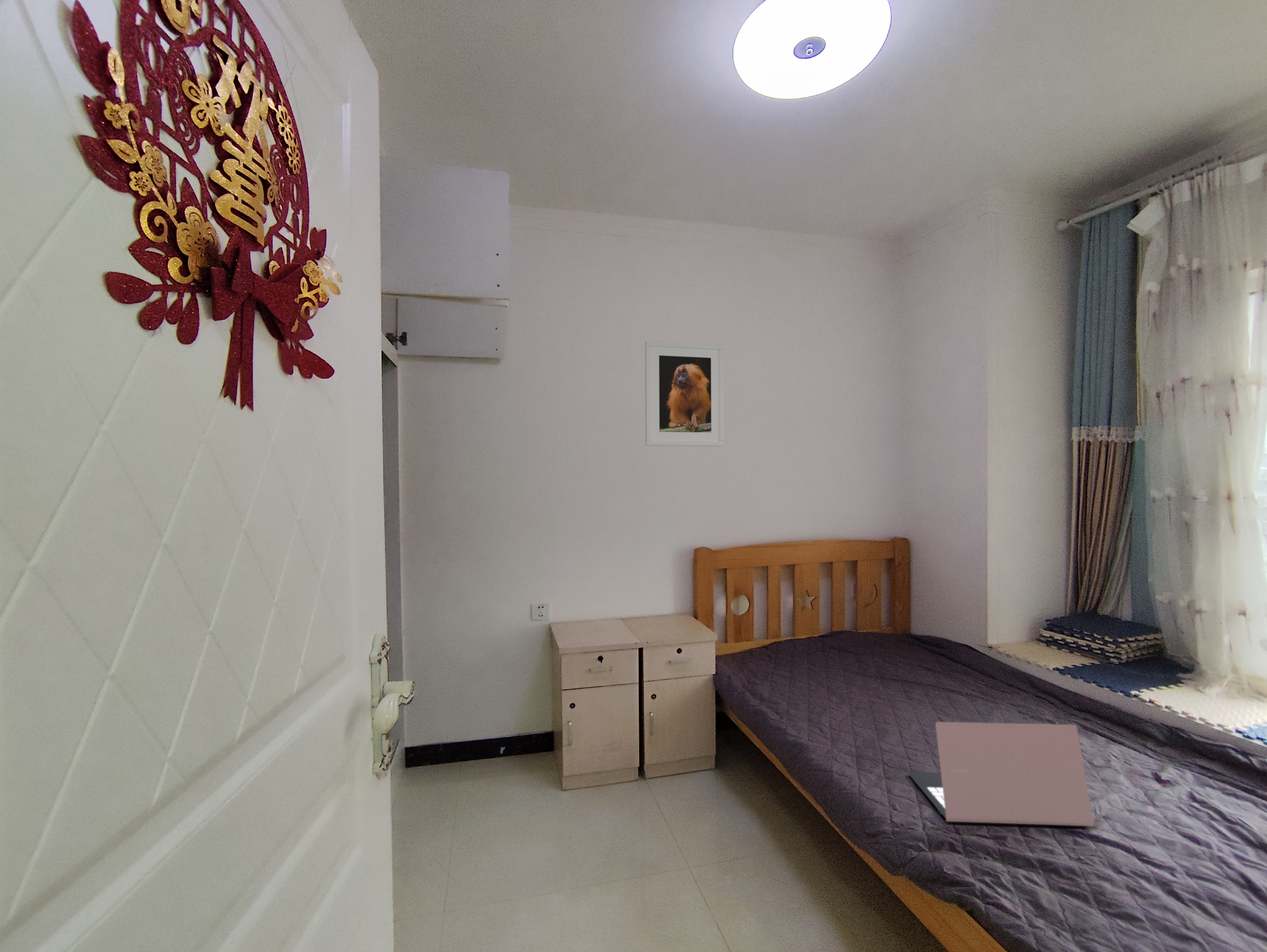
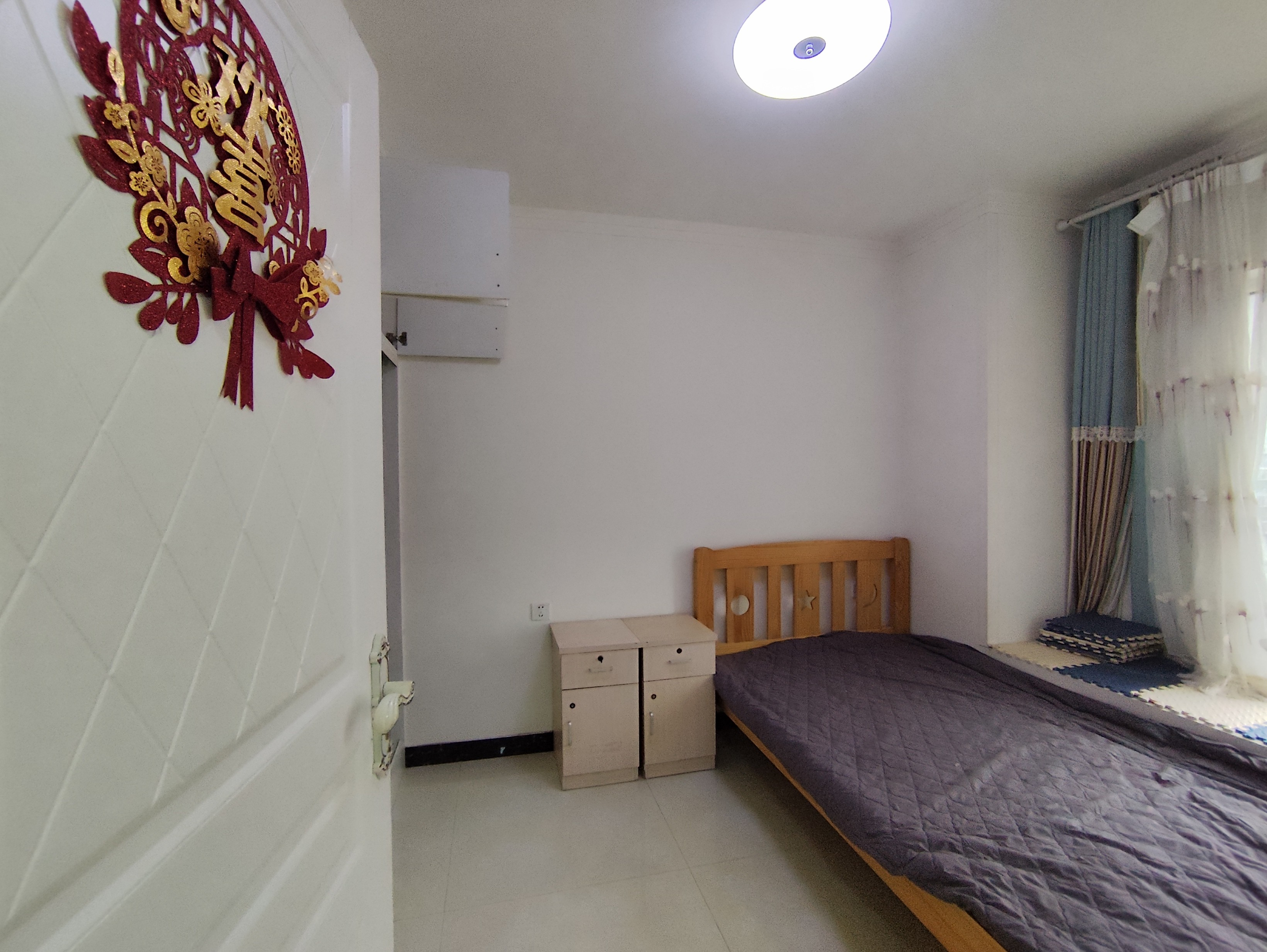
- laptop (992, 756)
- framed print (685, 394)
